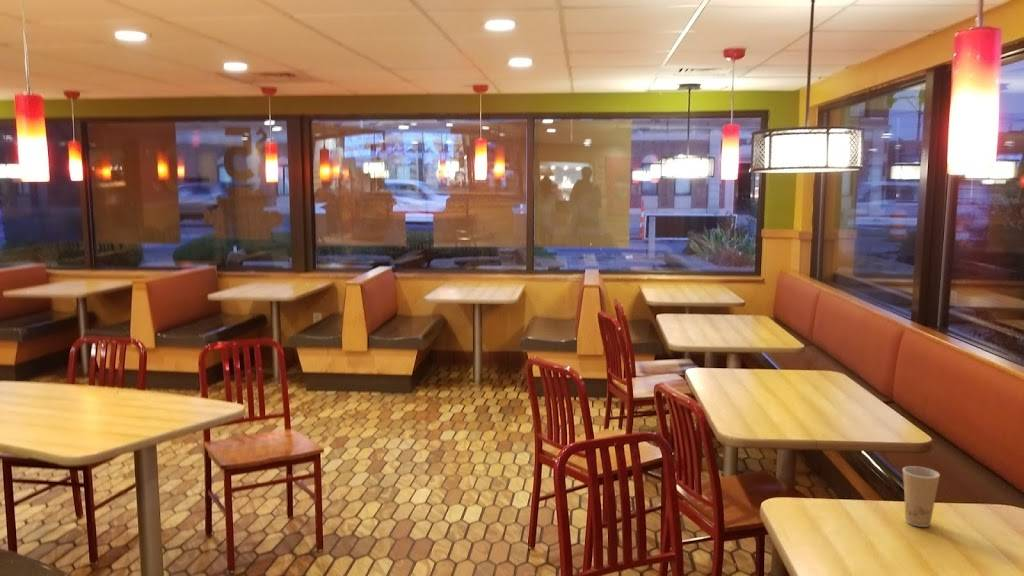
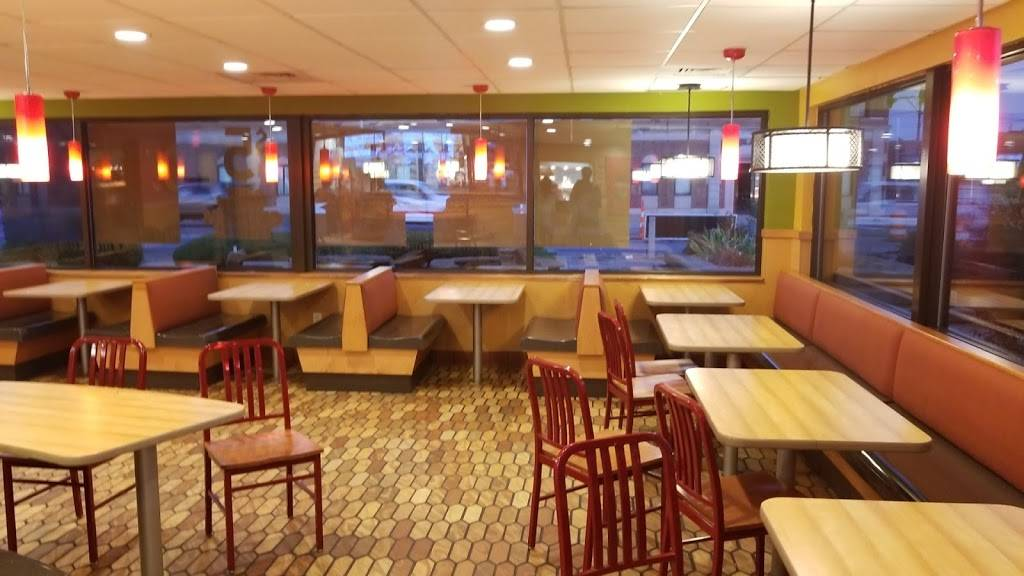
- paper cup (919, 497)
